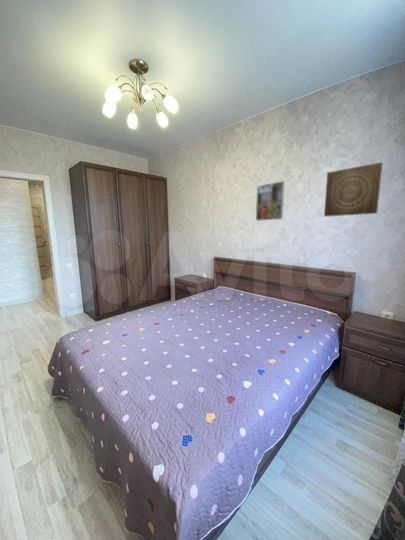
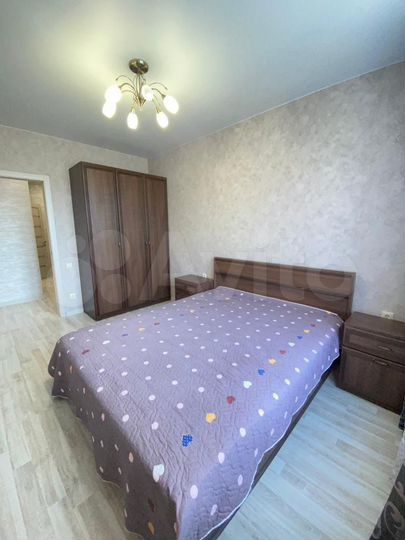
- wall art (350, 191)
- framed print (269, 202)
